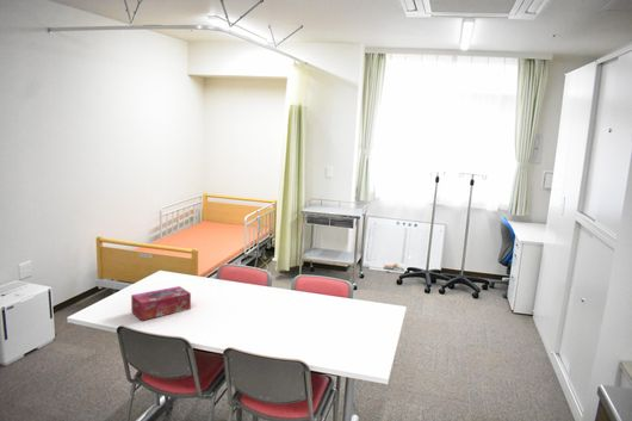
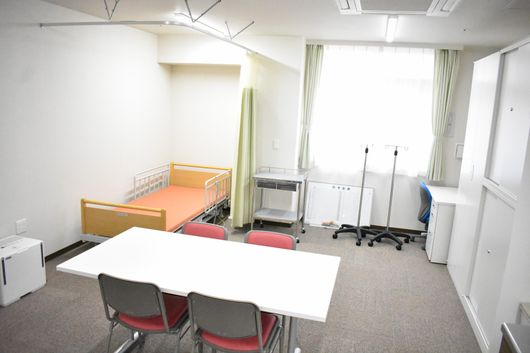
- tissue box (161, 302)
